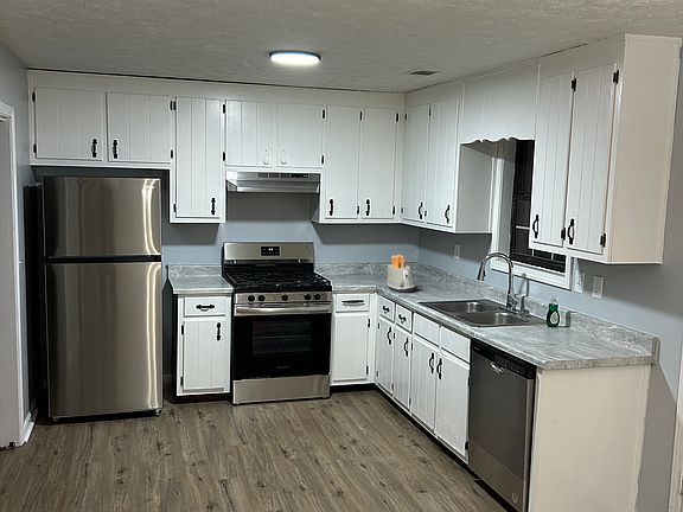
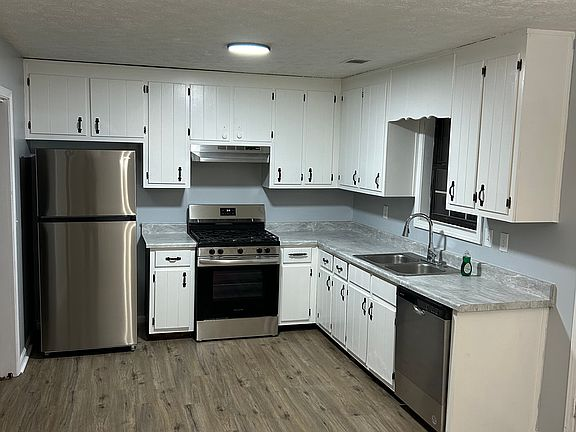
- toaster (401, 273)
